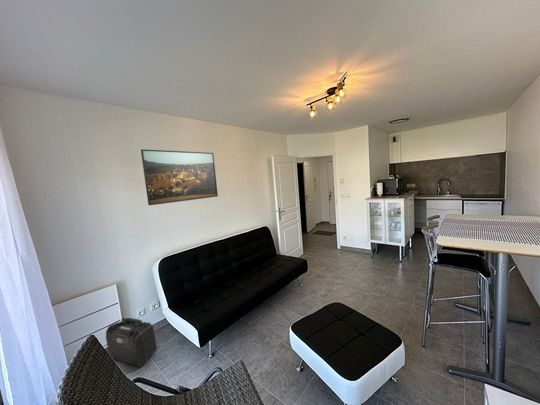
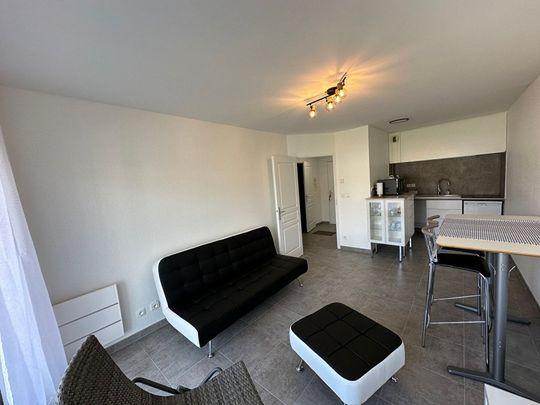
- backpack (131, 340)
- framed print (184, 176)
